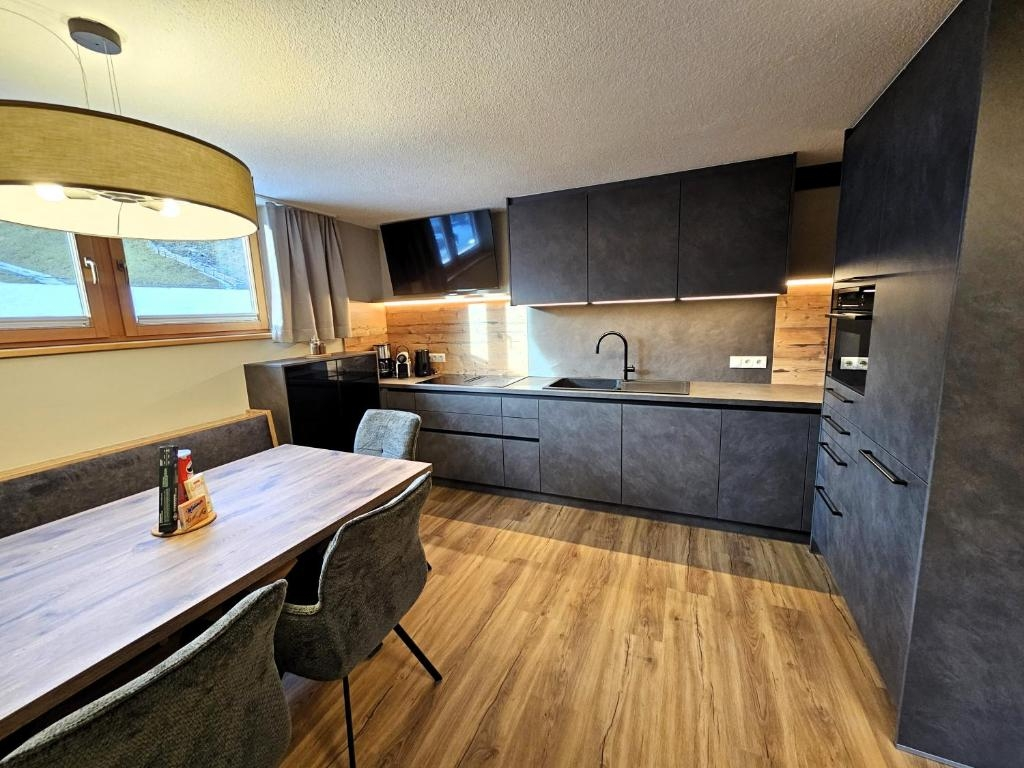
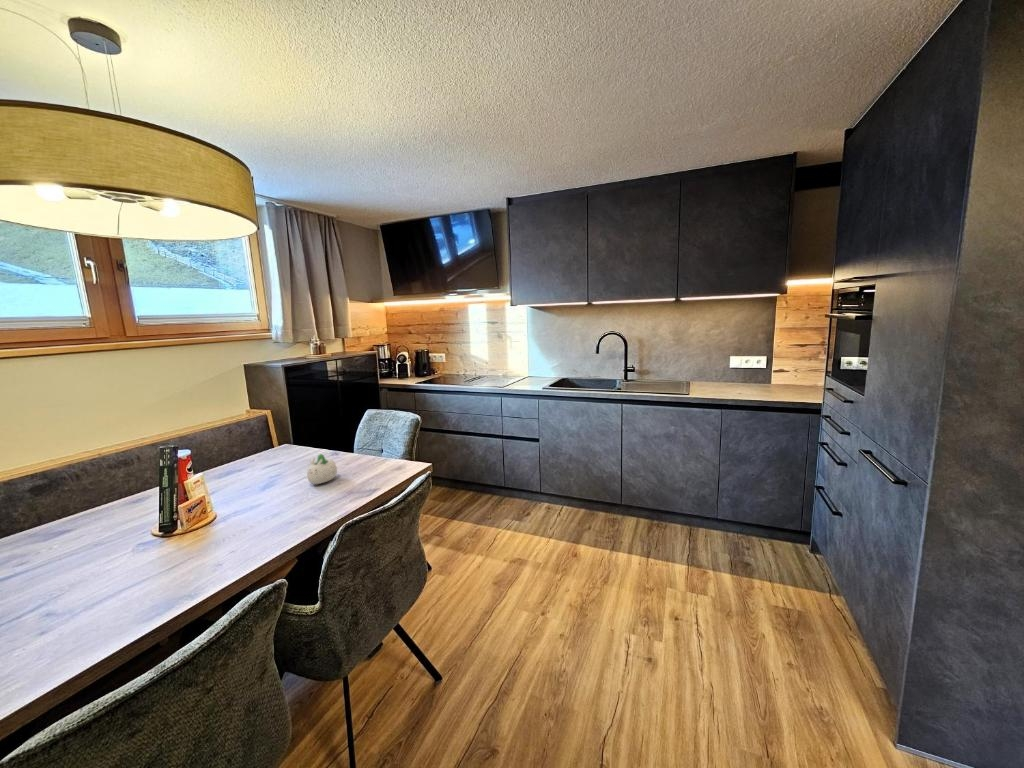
+ succulent planter (321, 467)
